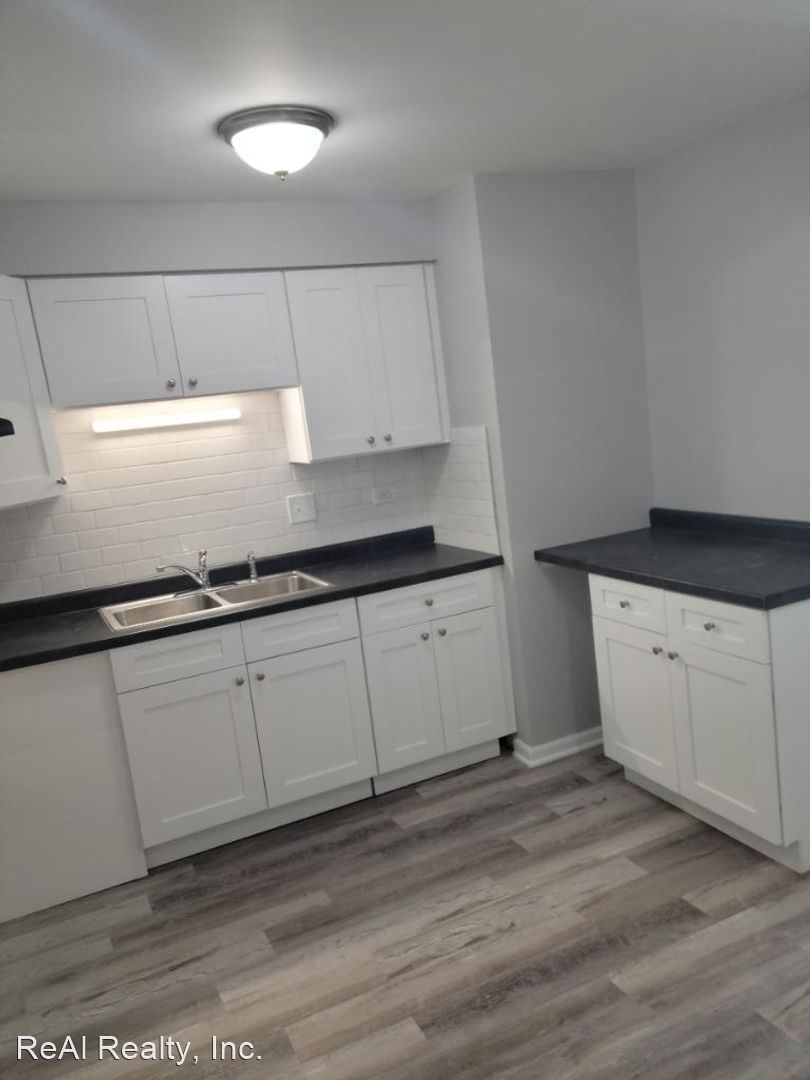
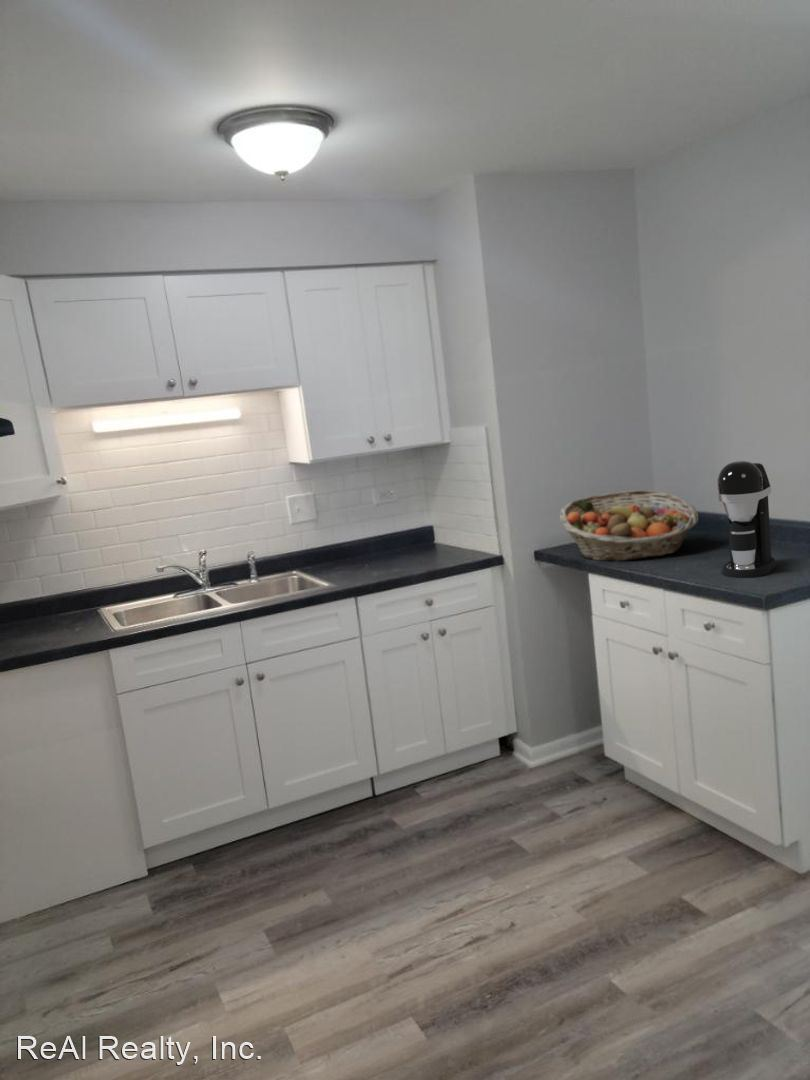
+ coffee maker (746, 515)
+ fruit basket (628, 524)
